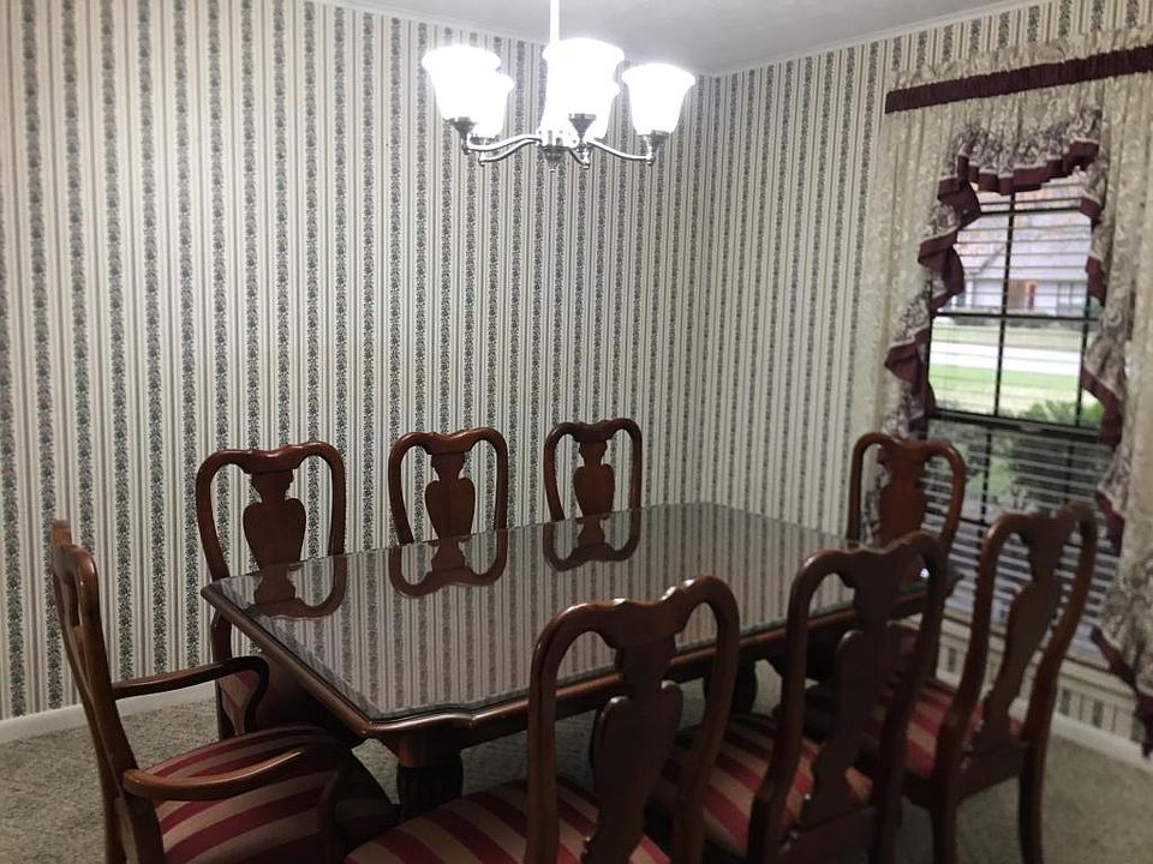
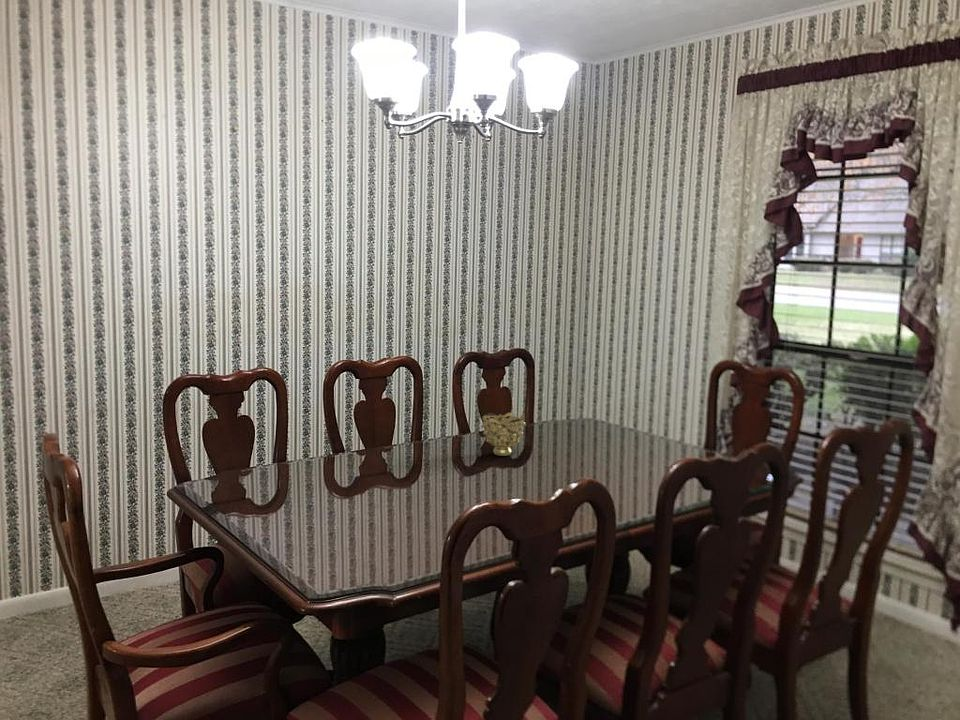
+ decorative bowl (502, 434)
